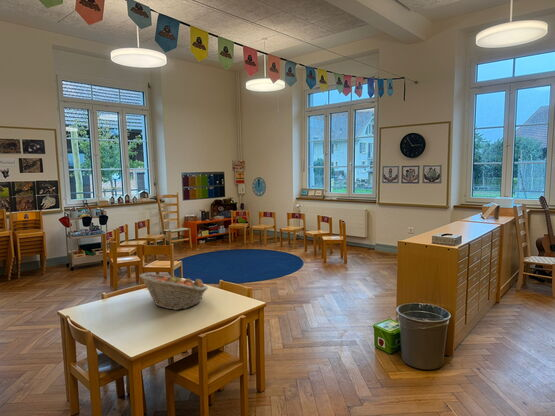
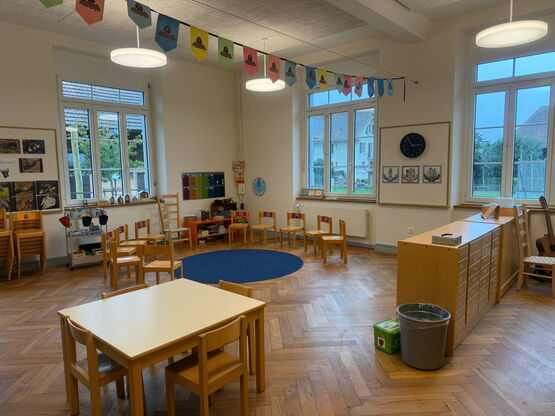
- fruit basket (173, 287)
